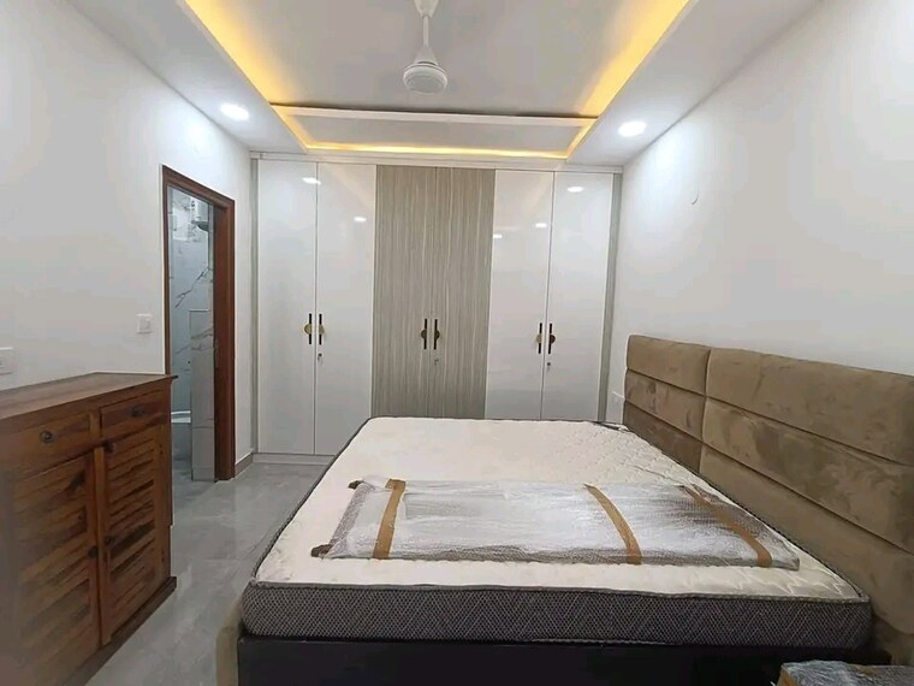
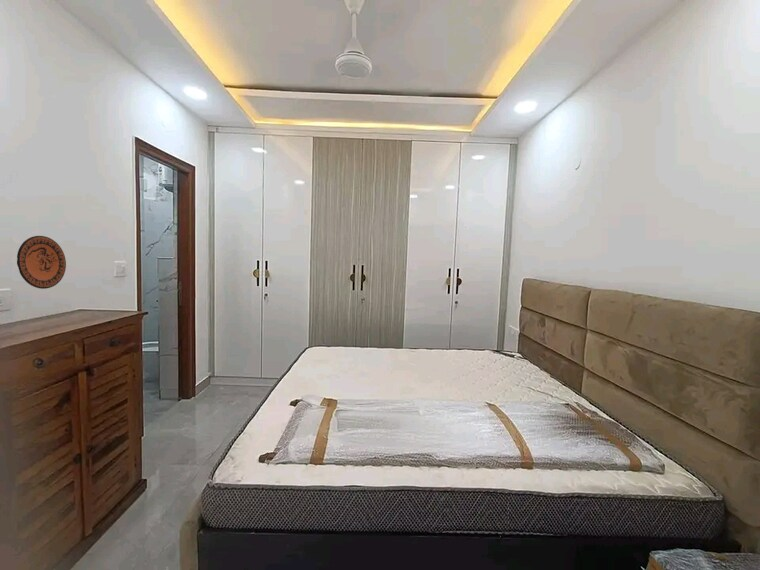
+ decorative plate (42, 262)
